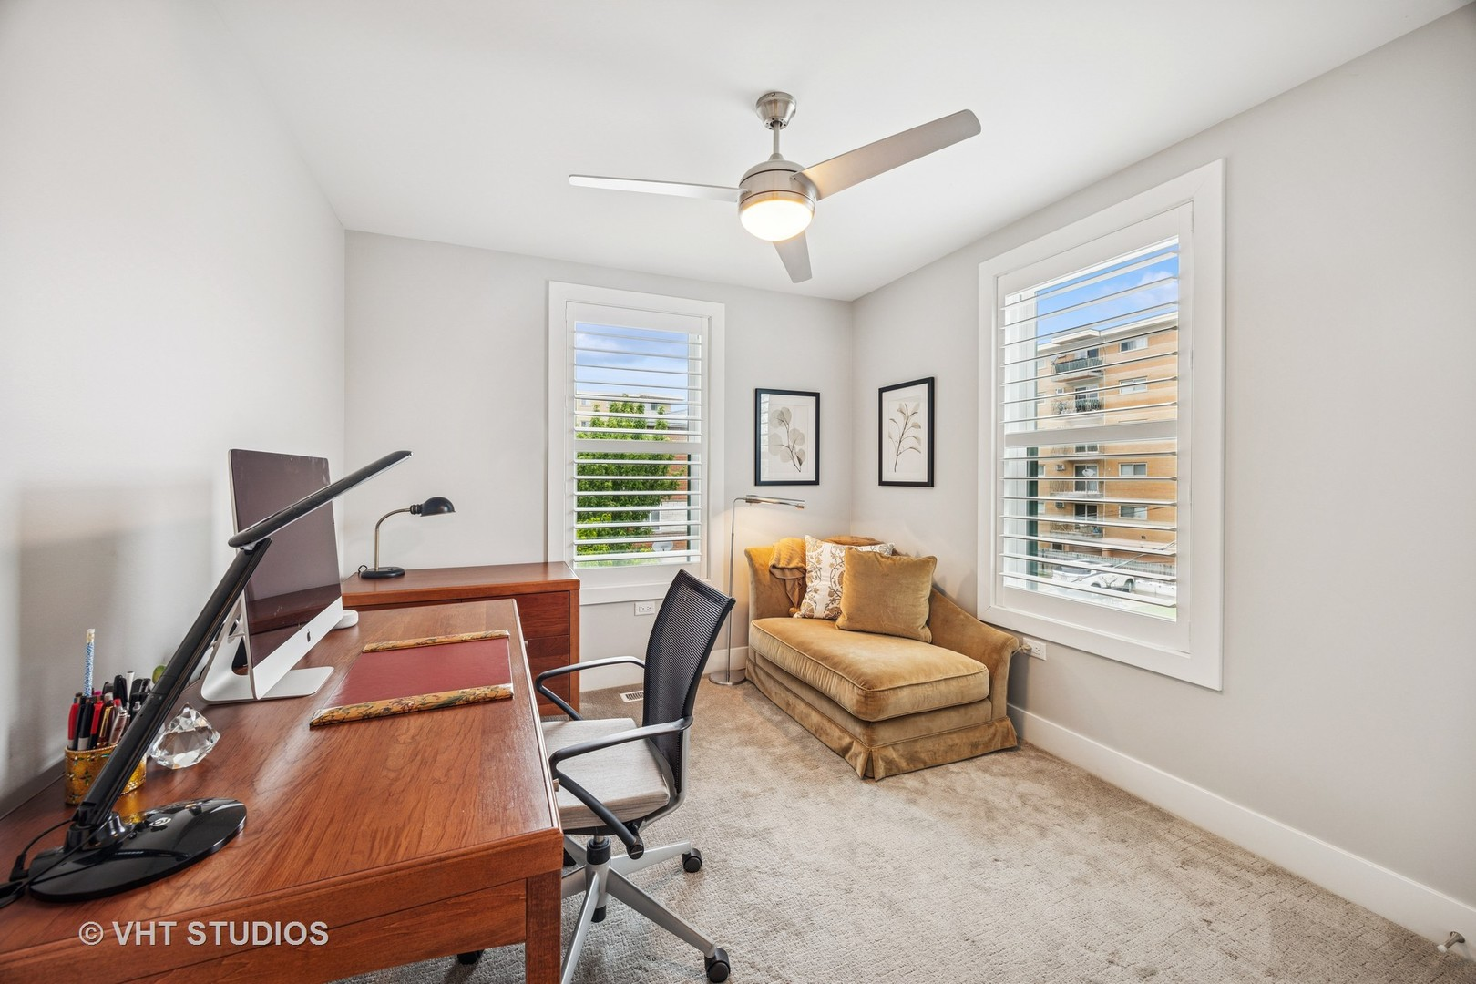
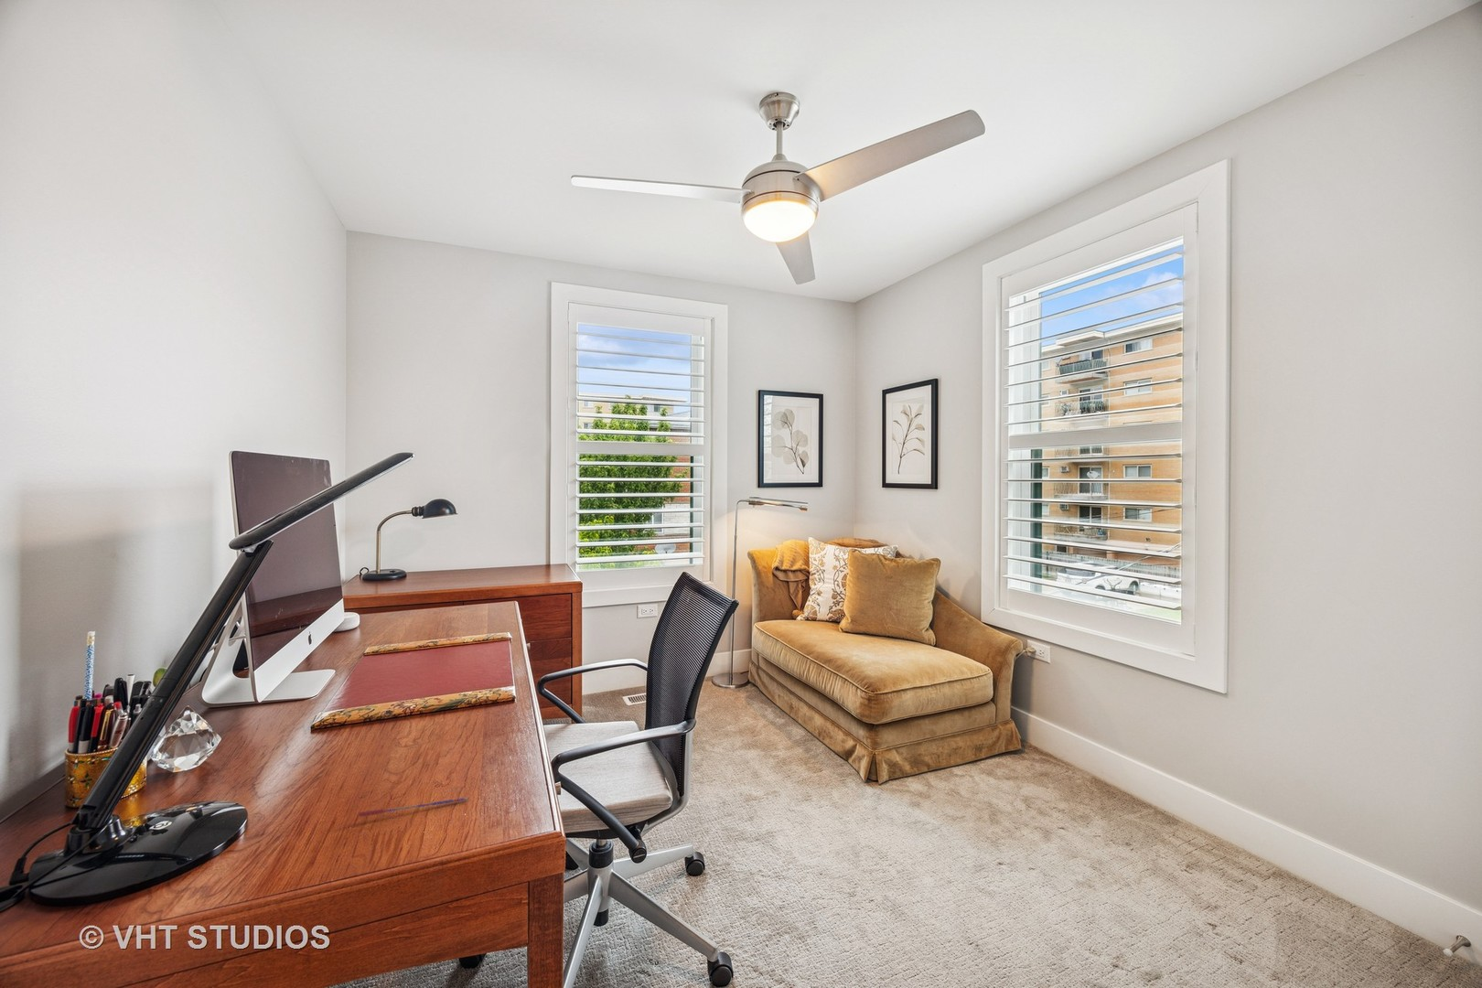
+ pen (416, 805)
